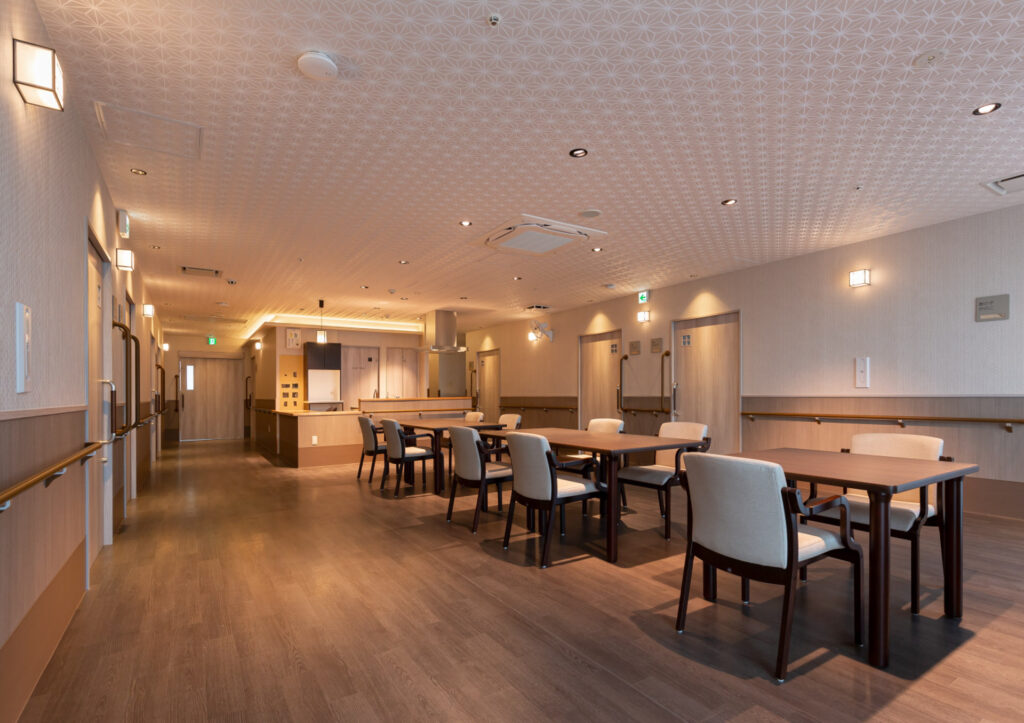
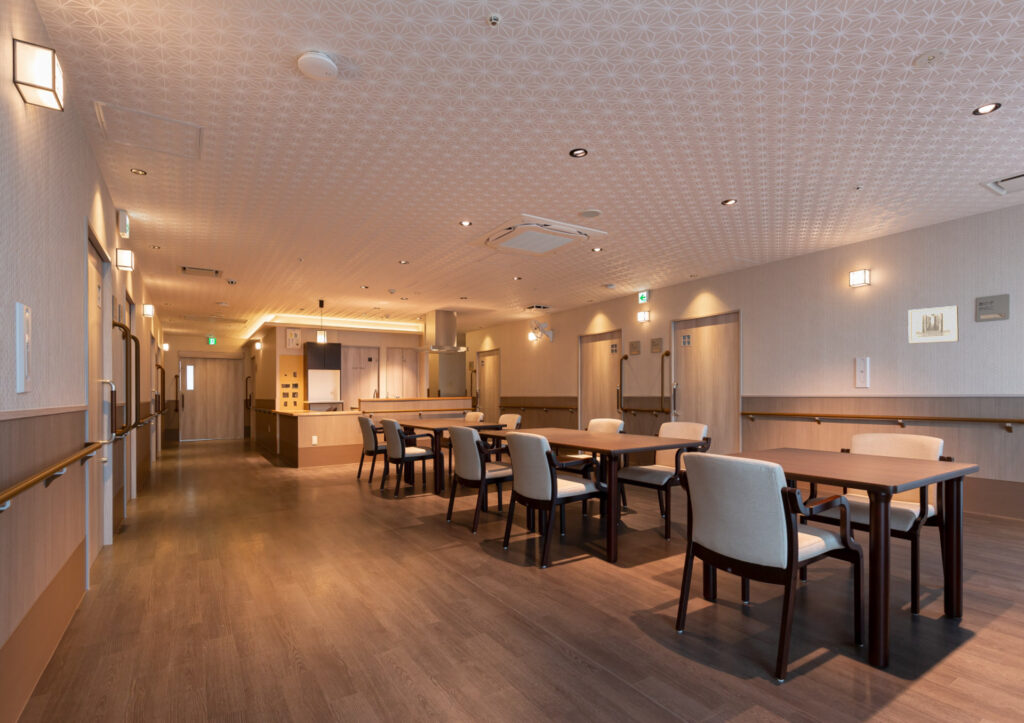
+ wall art (932, 325)
